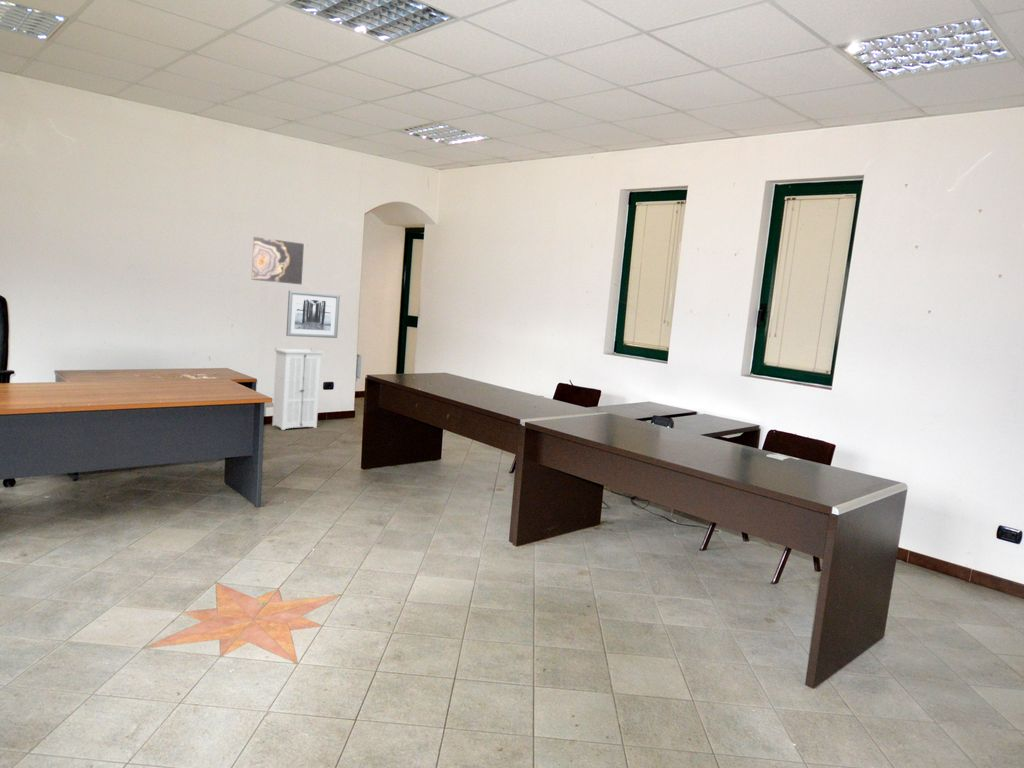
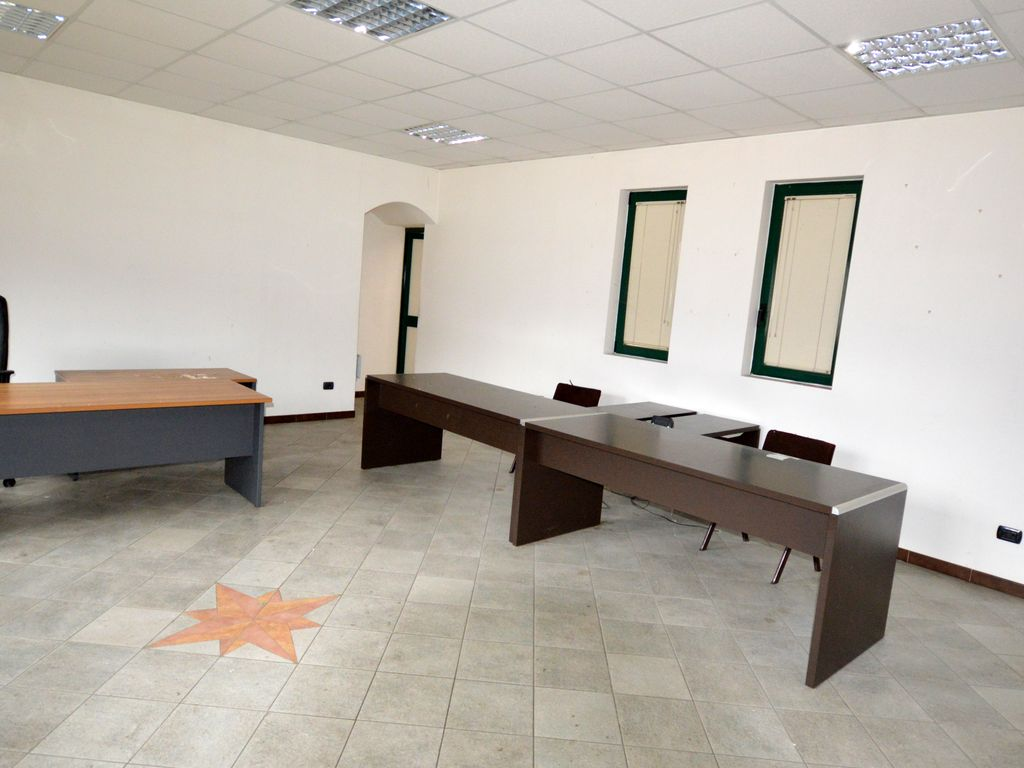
- storage cabinet (297, 388)
- wall art (278, 261)
- wall art (313, 315)
